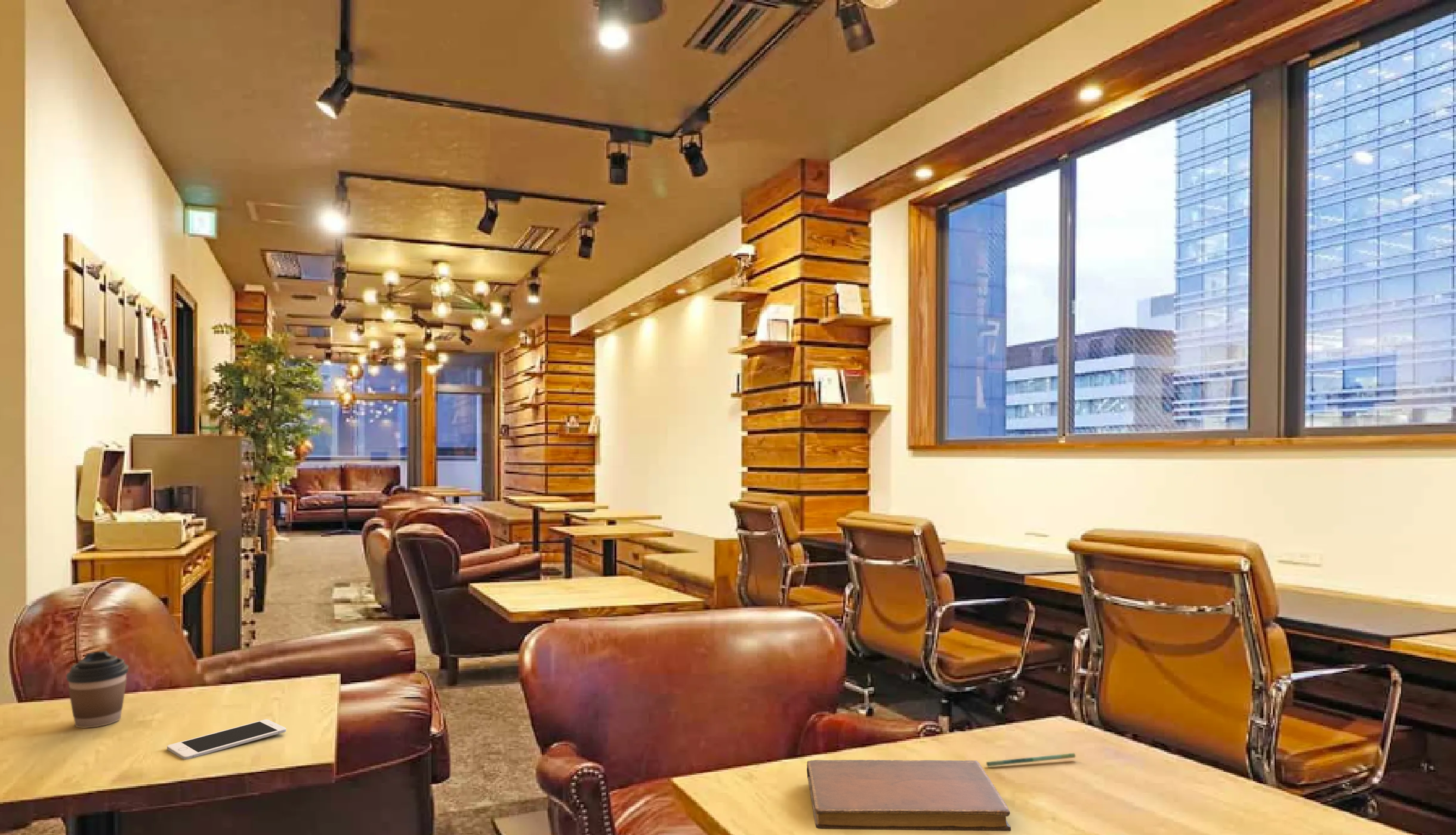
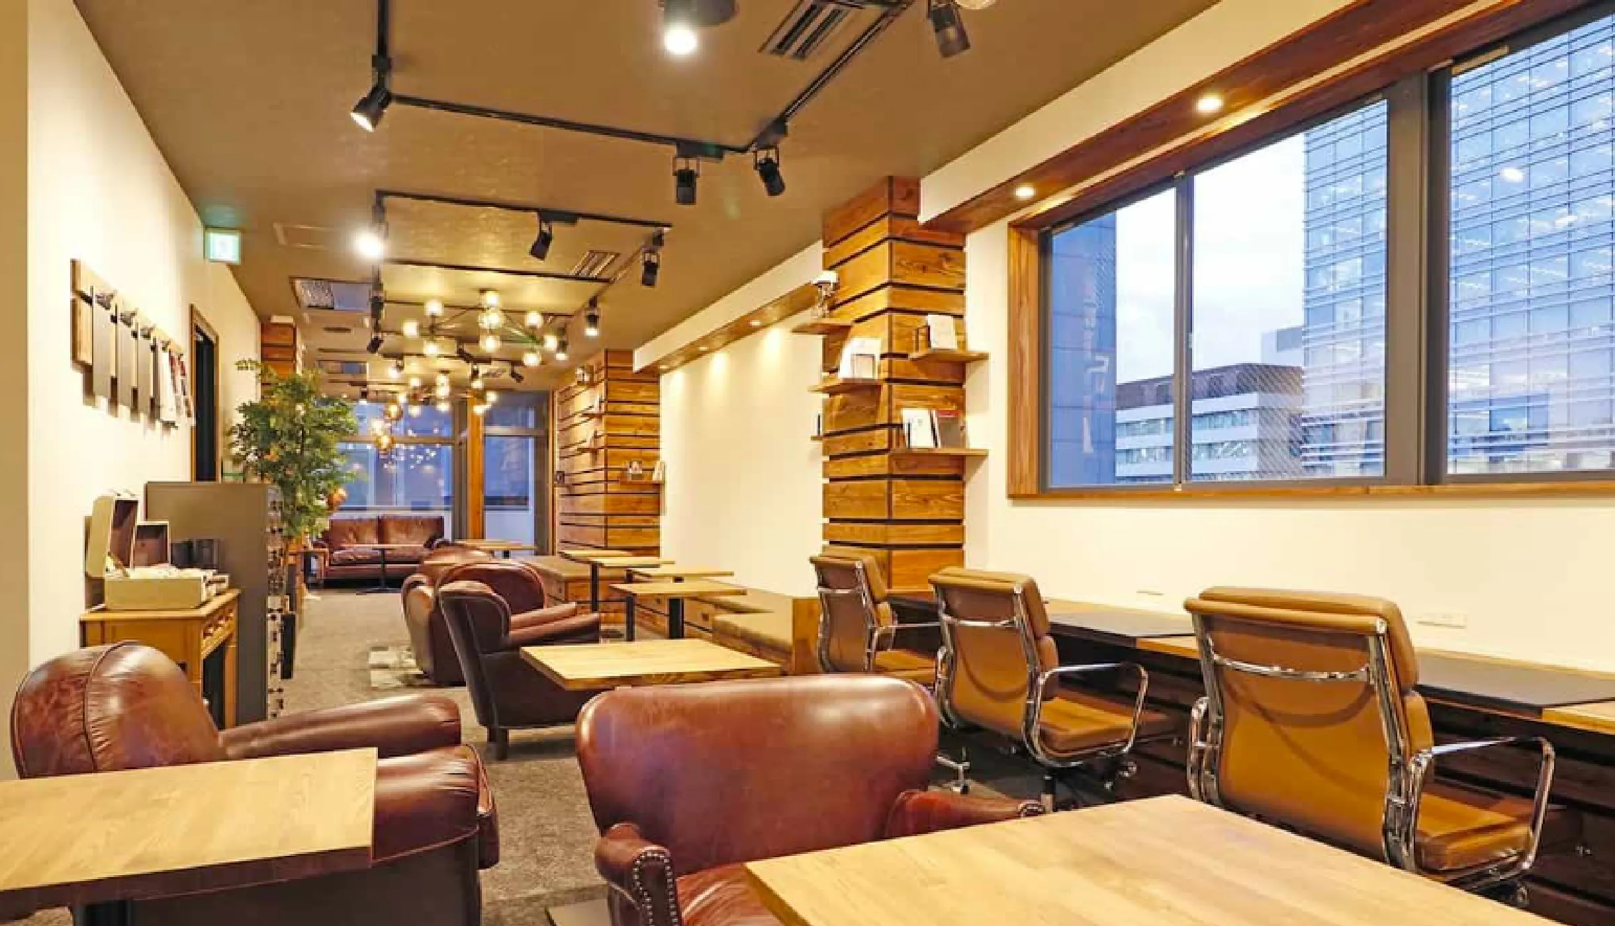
- notebook (902, 792)
- coffee cup (98, 688)
- pen (1031, 759)
- cell phone (228, 738)
